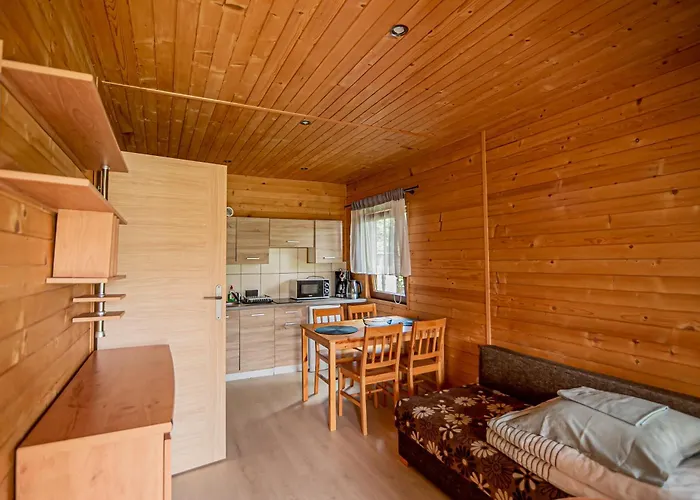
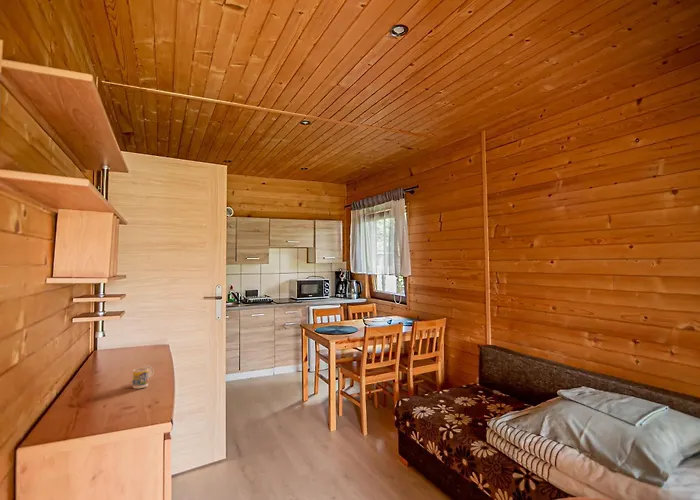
+ cup (143, 375)
